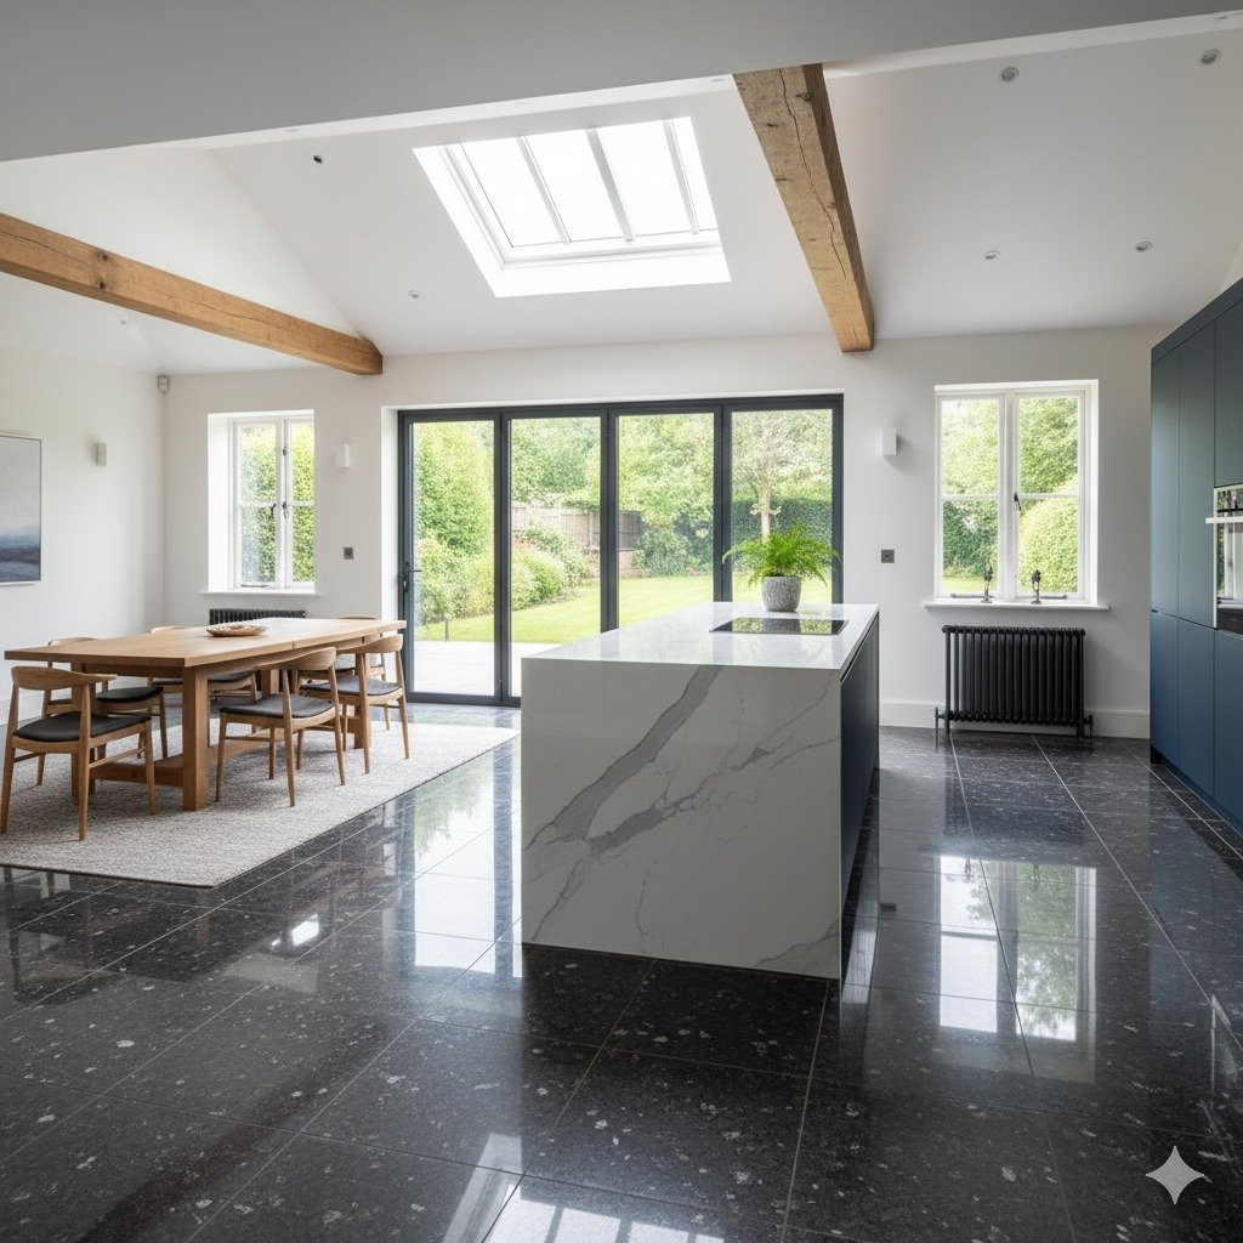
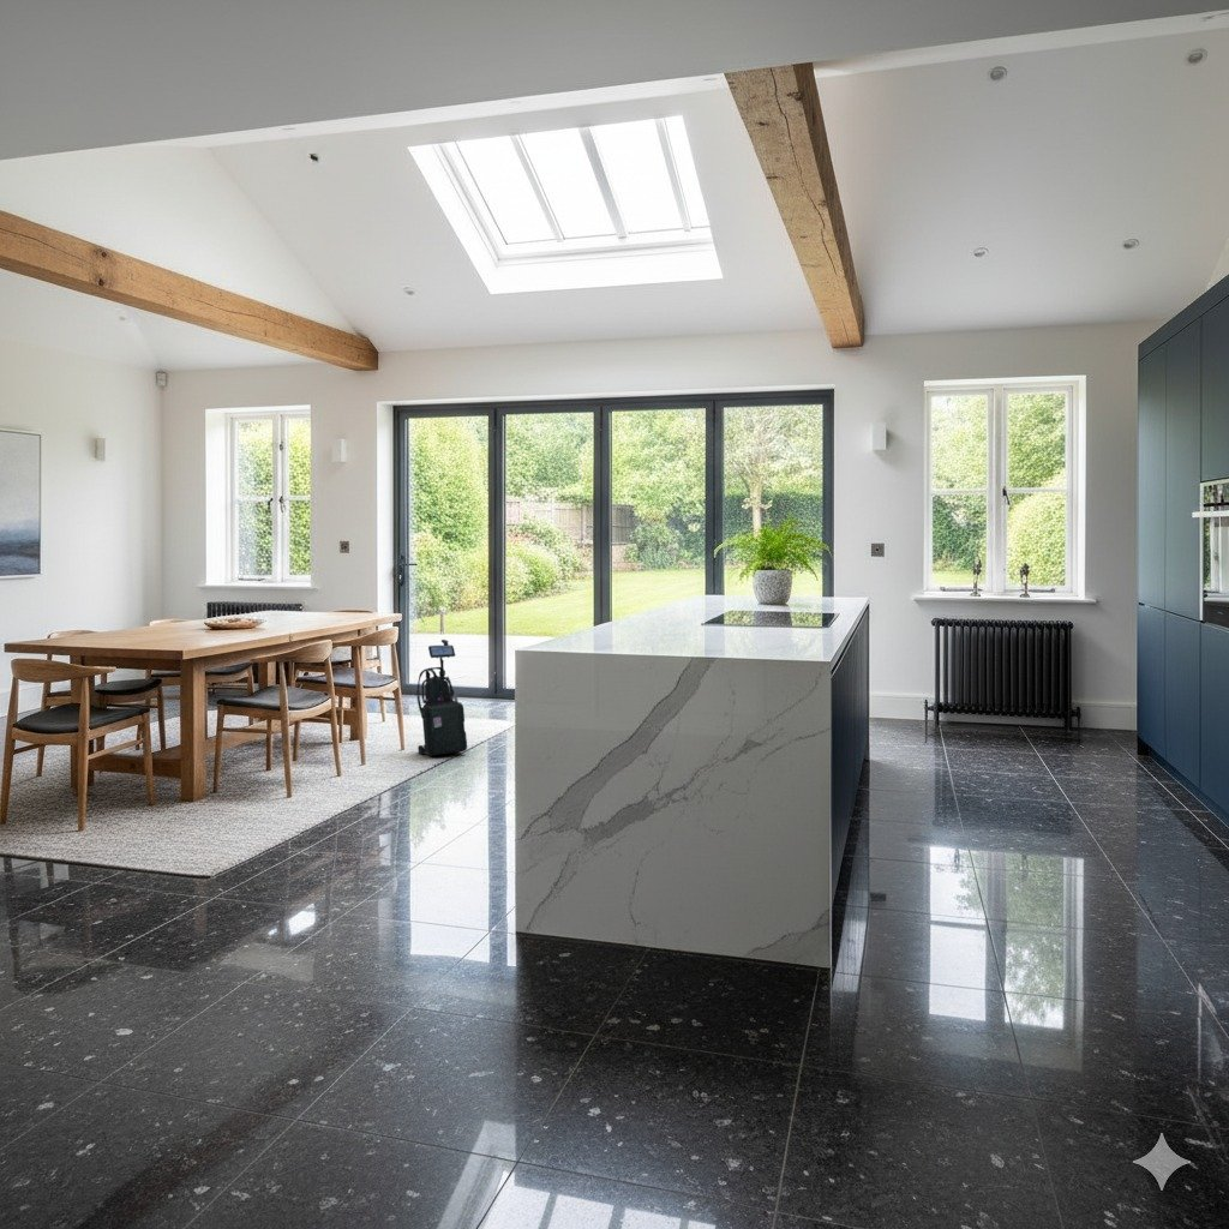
+ vacuum cleaner (442, 696)
